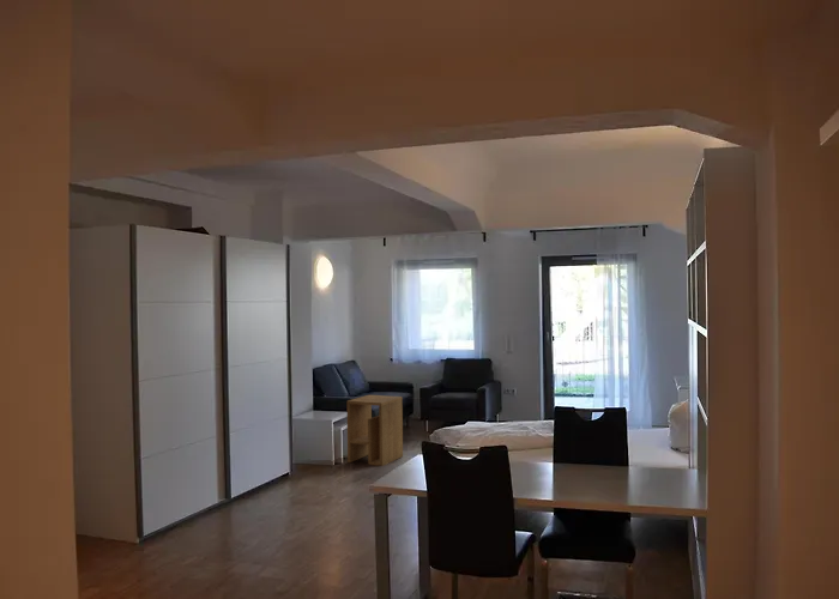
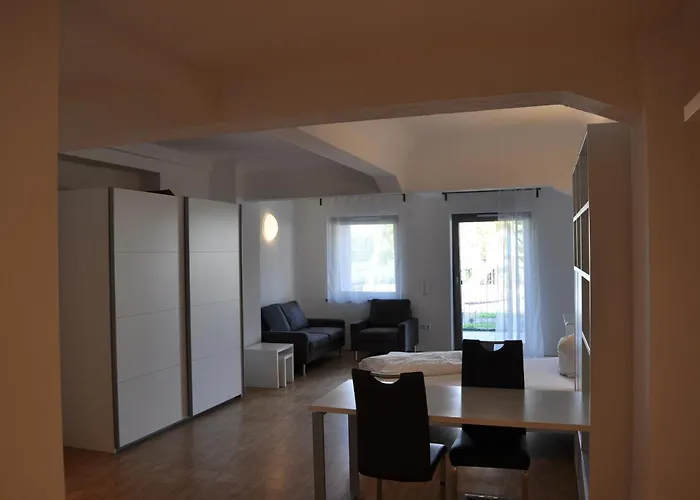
- side table (375, 429)
